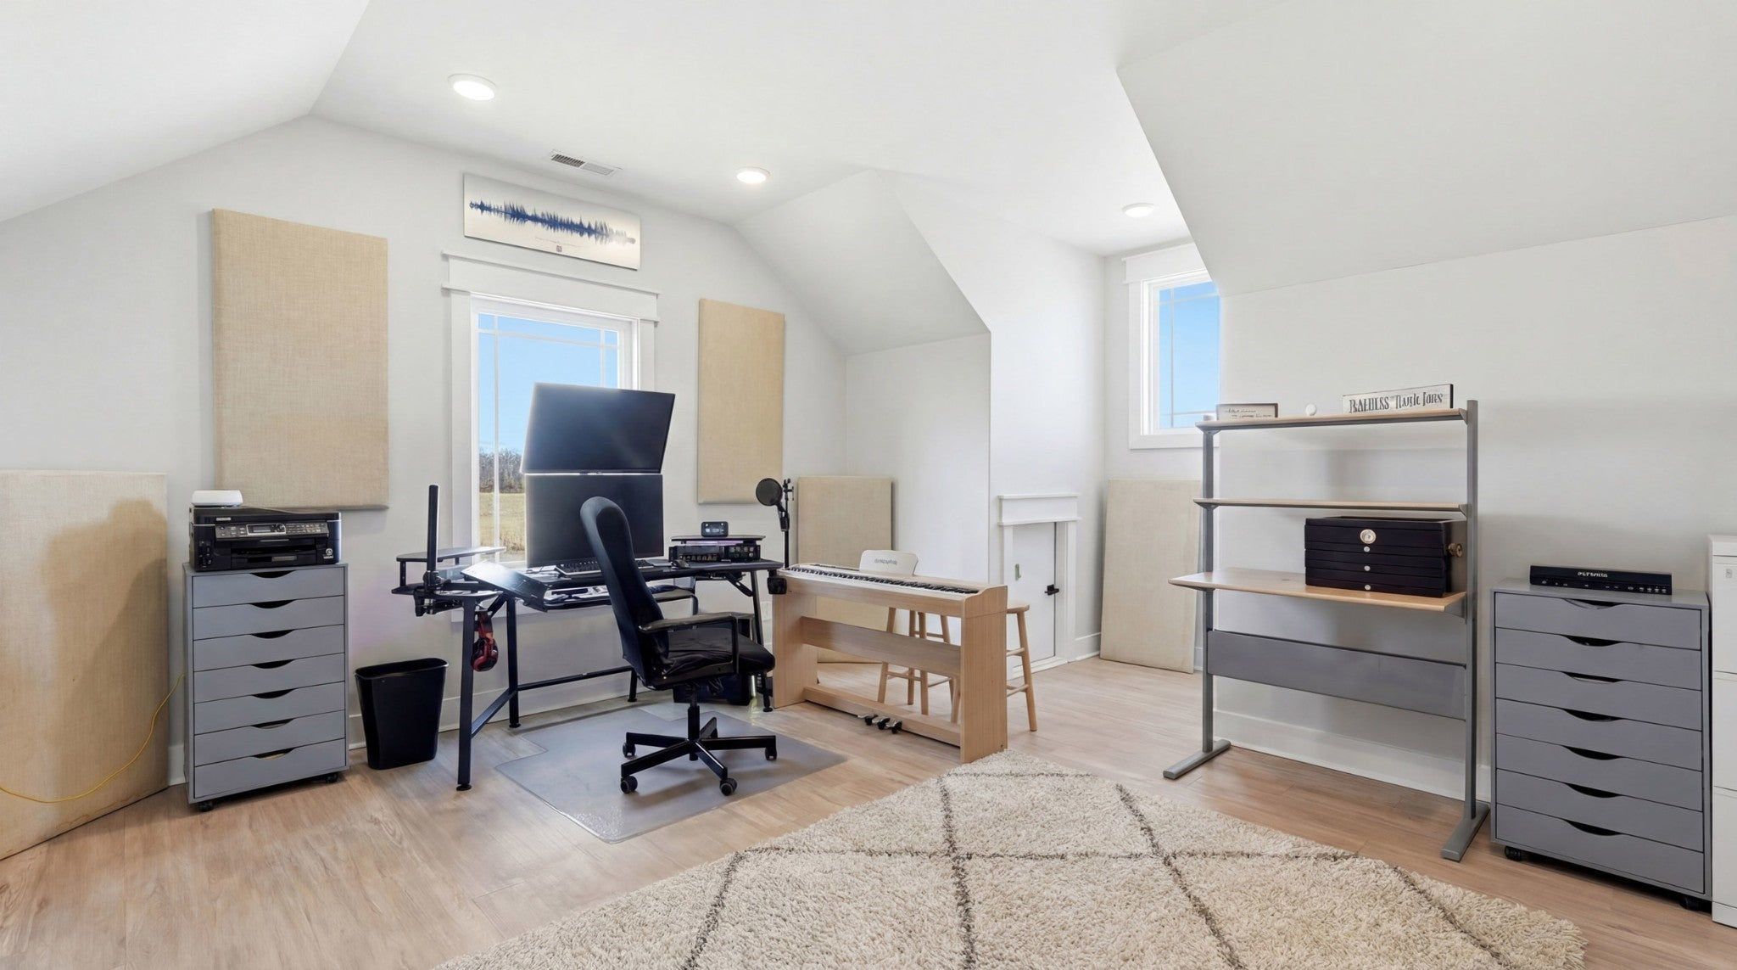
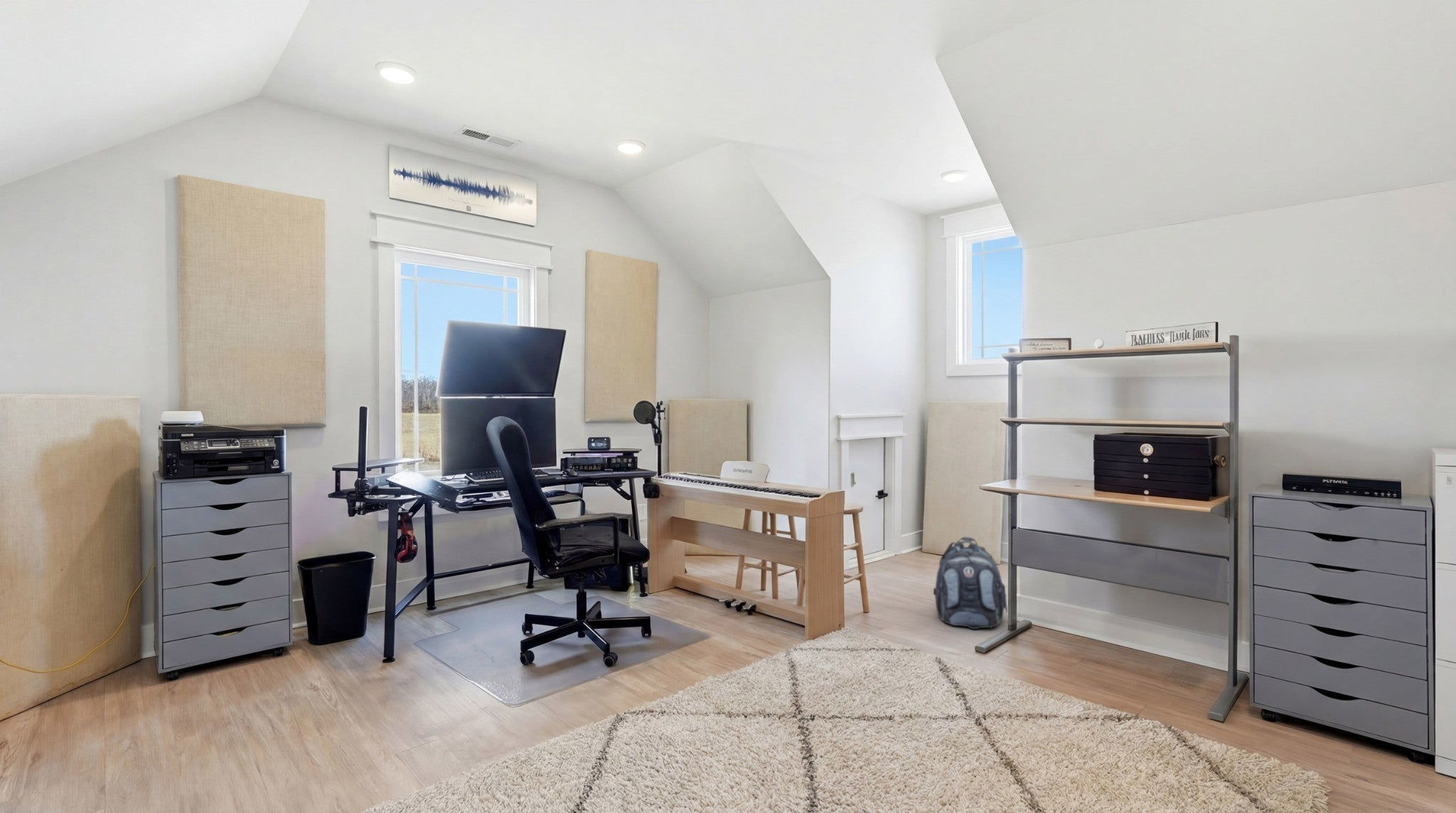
+ backpack (969, 578)
